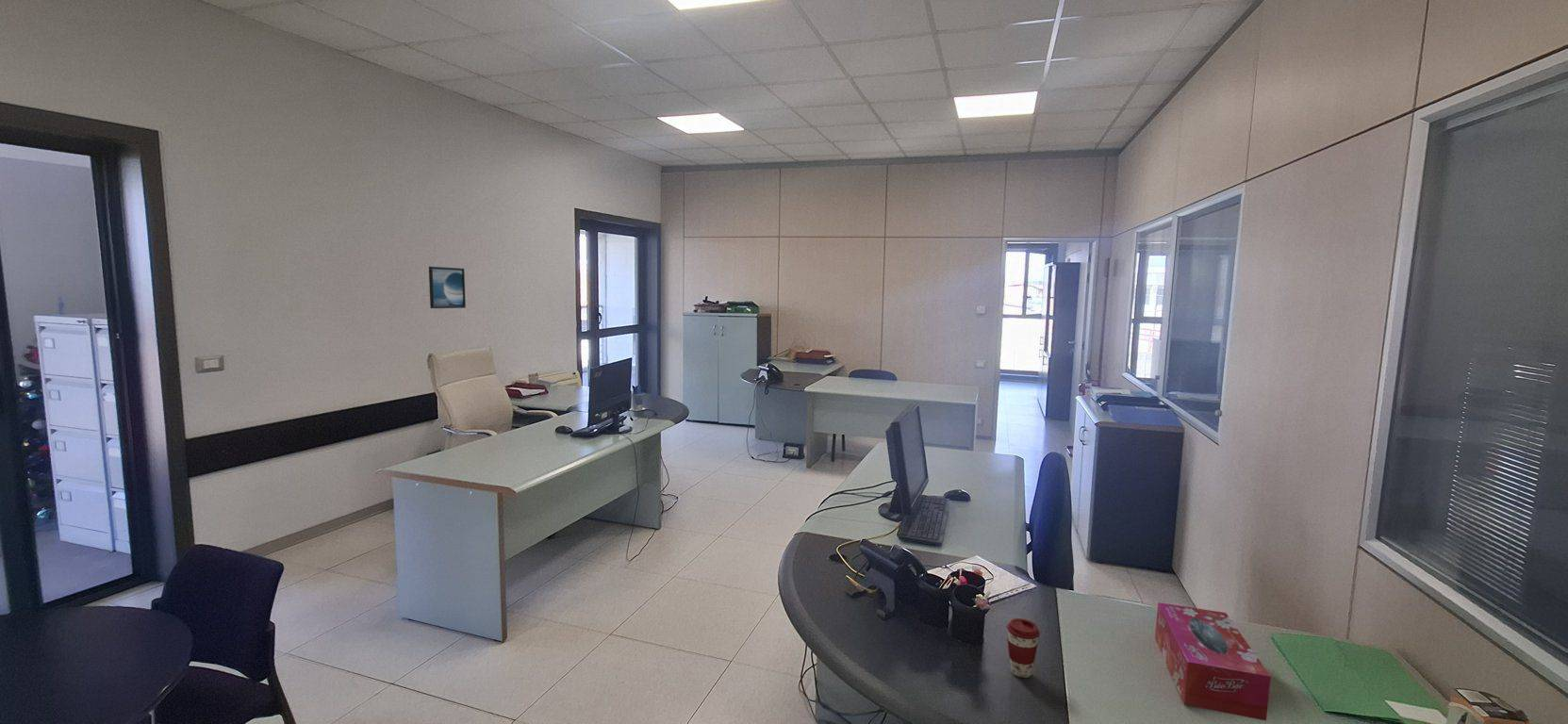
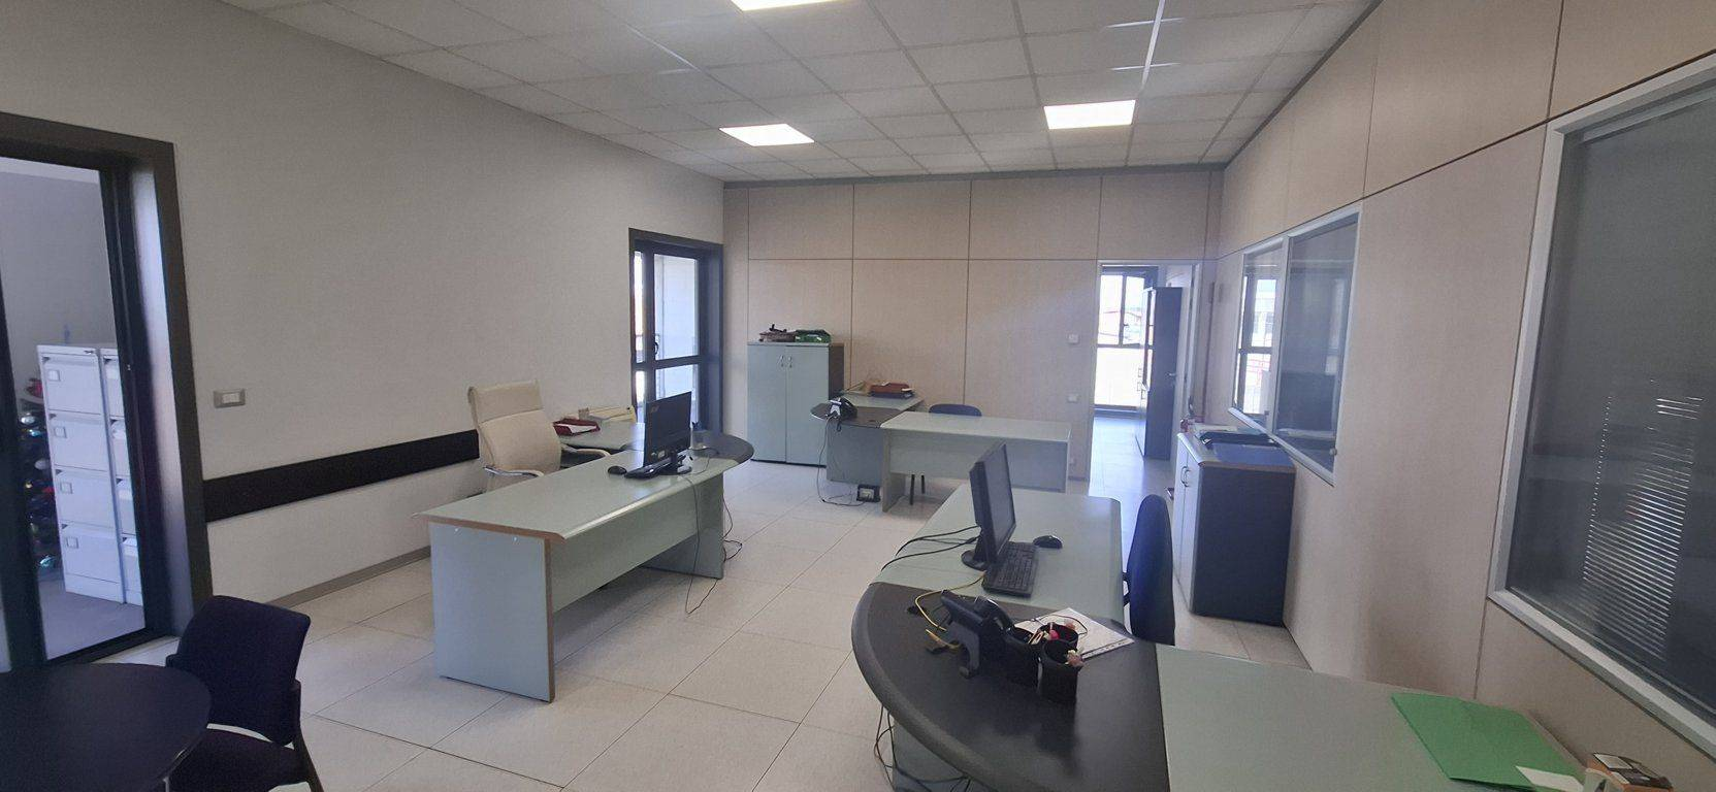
- coffee cup (1022, 649)
- tissue box (1206, 655)
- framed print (447, 288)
